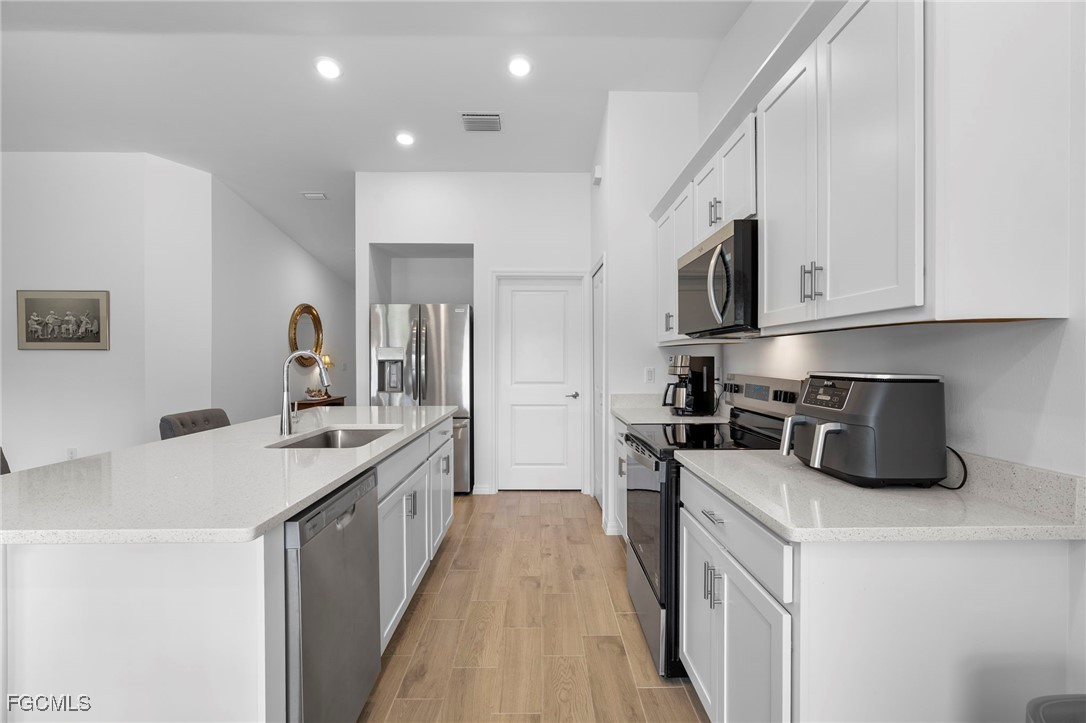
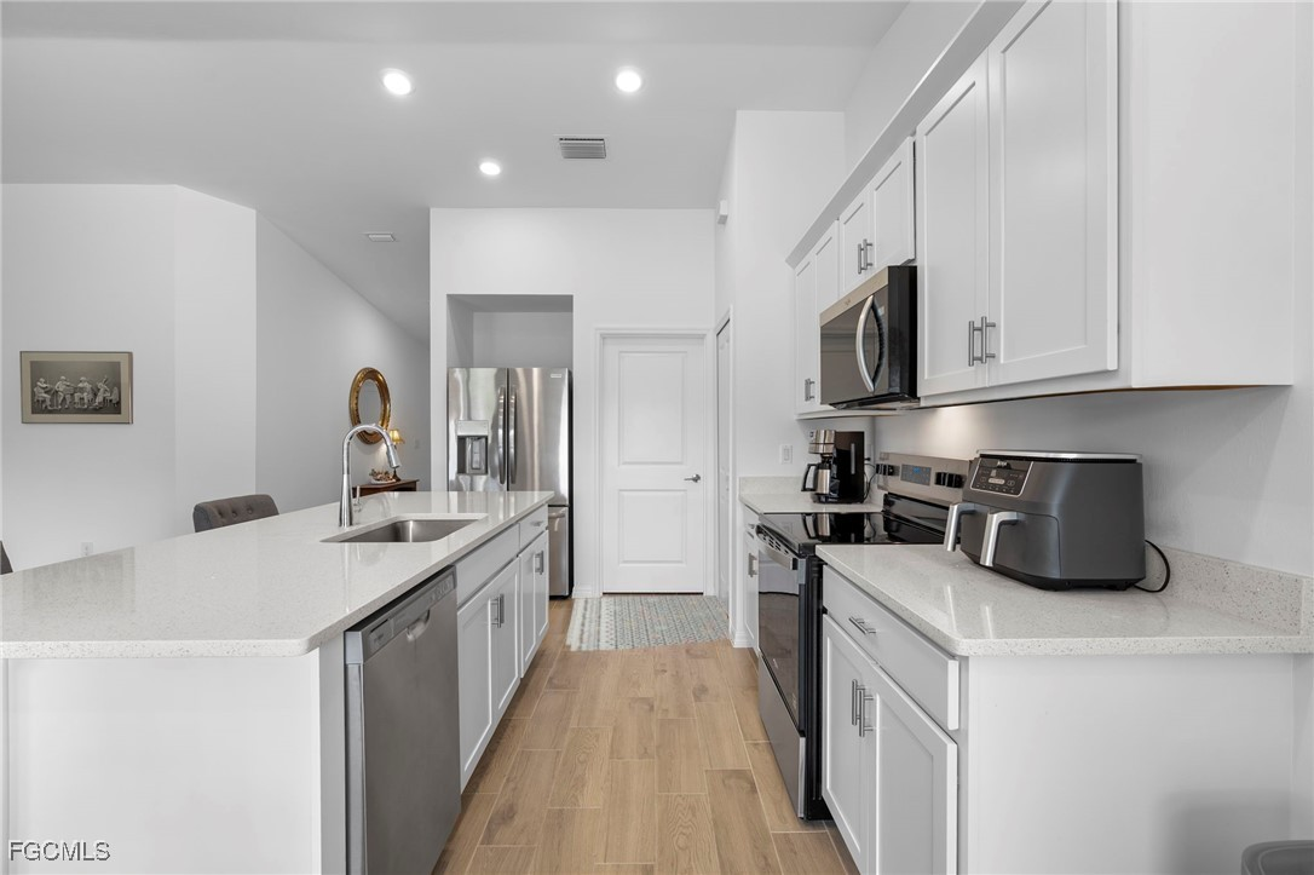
+ rug (686, 618)
